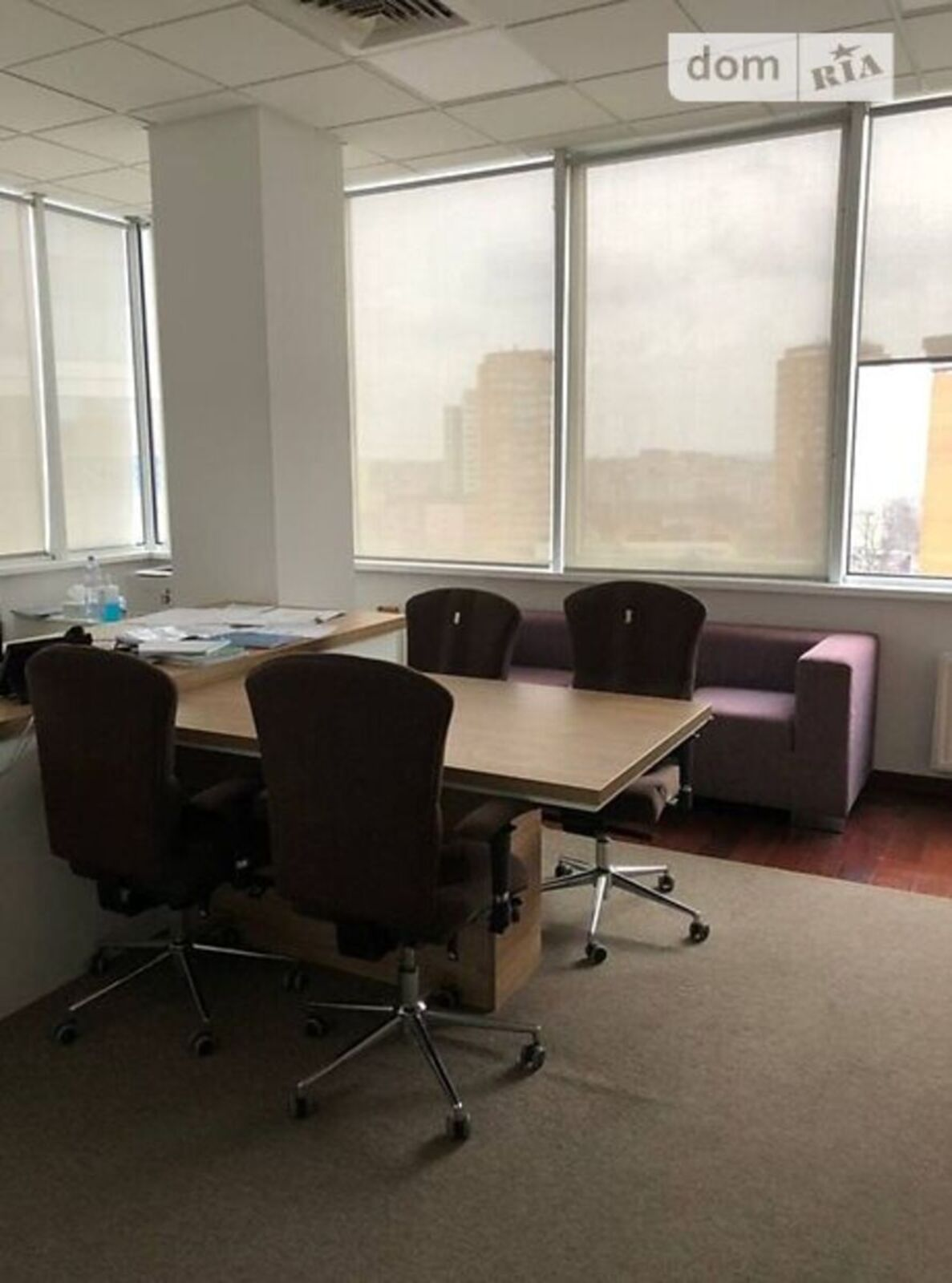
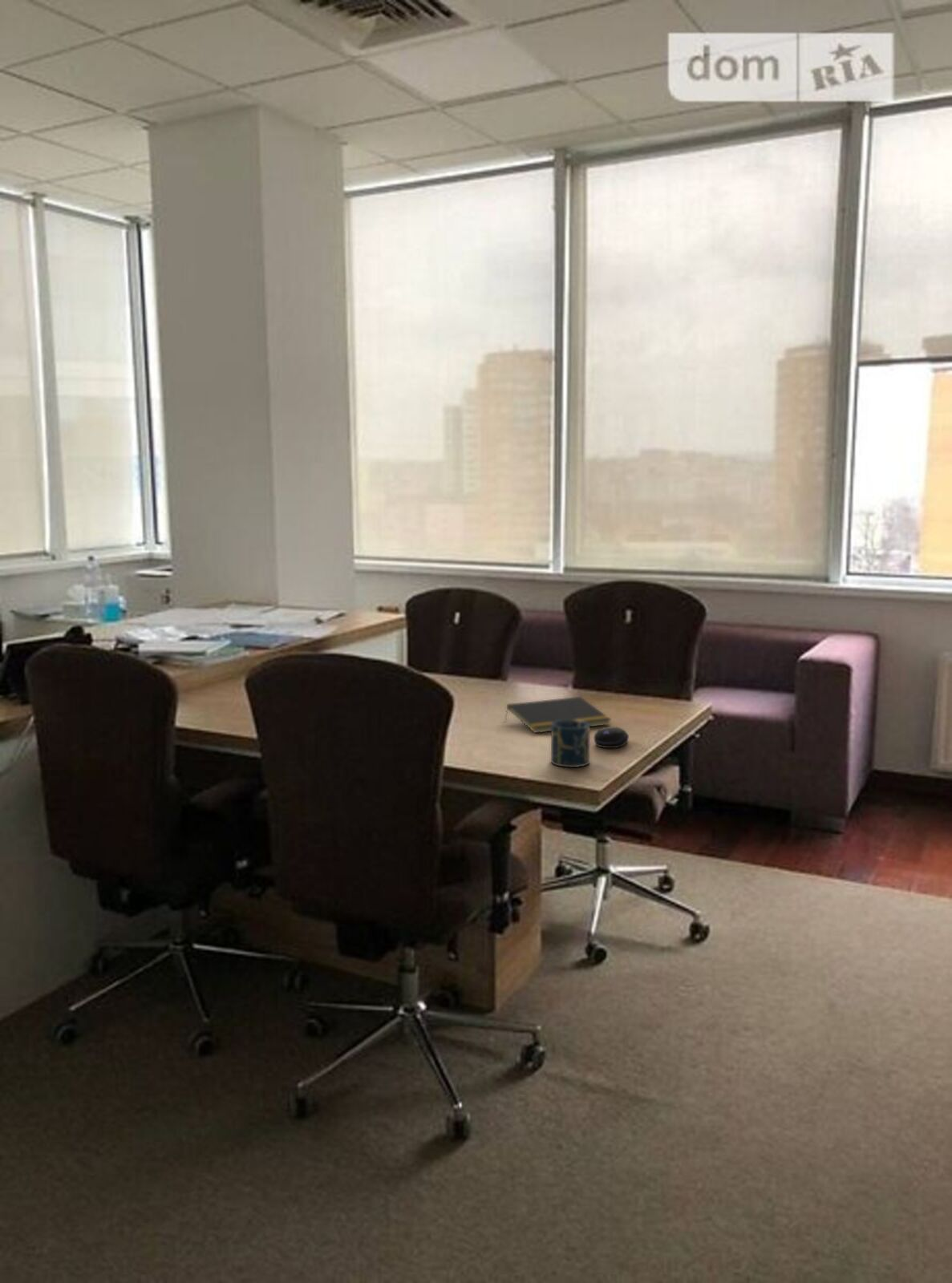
+ cup (571, 745)
+ notepad (558, 714)
+ computer mouse (611, 735)
